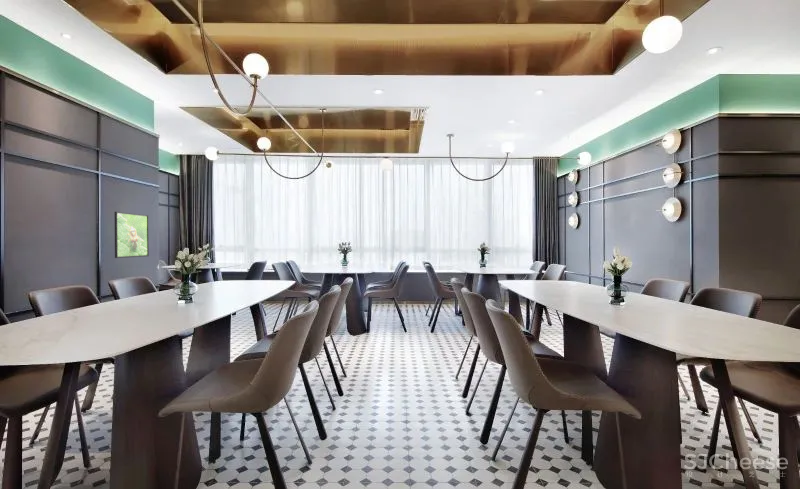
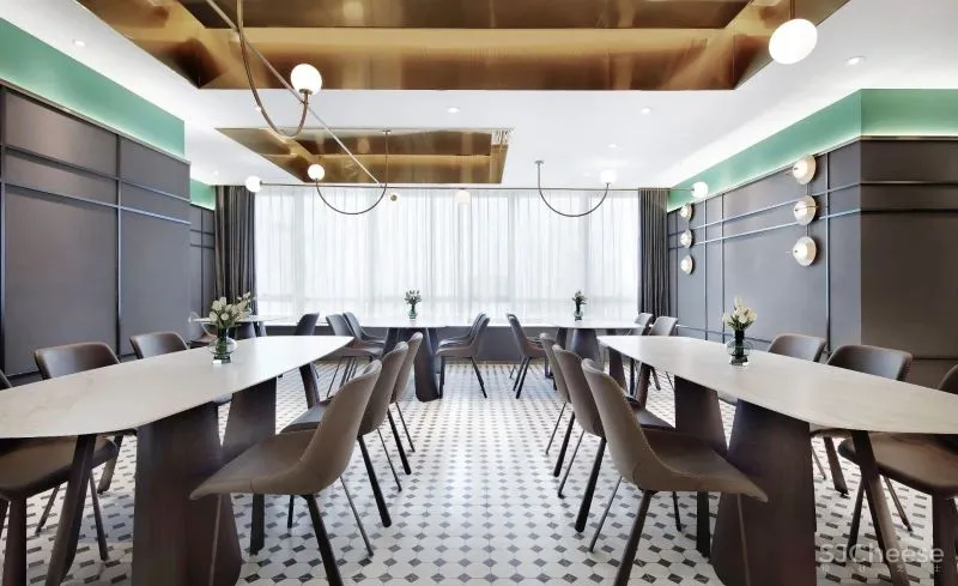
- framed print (132, 235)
